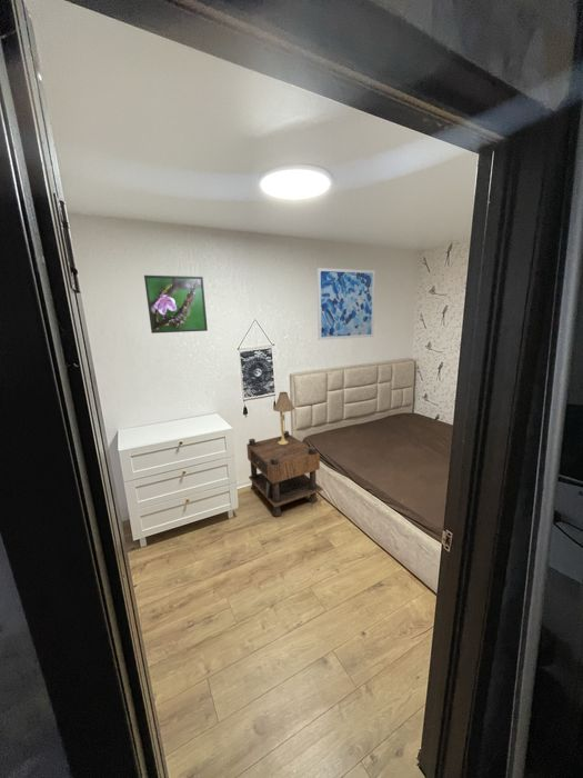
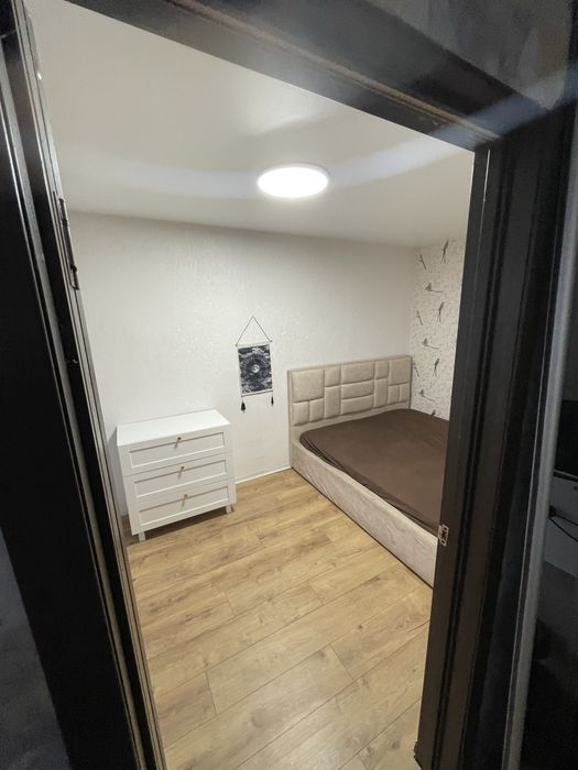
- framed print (177, 305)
- nightstand (282, 468)
- table lamp (283, 416)
- wall art (346, 305)
